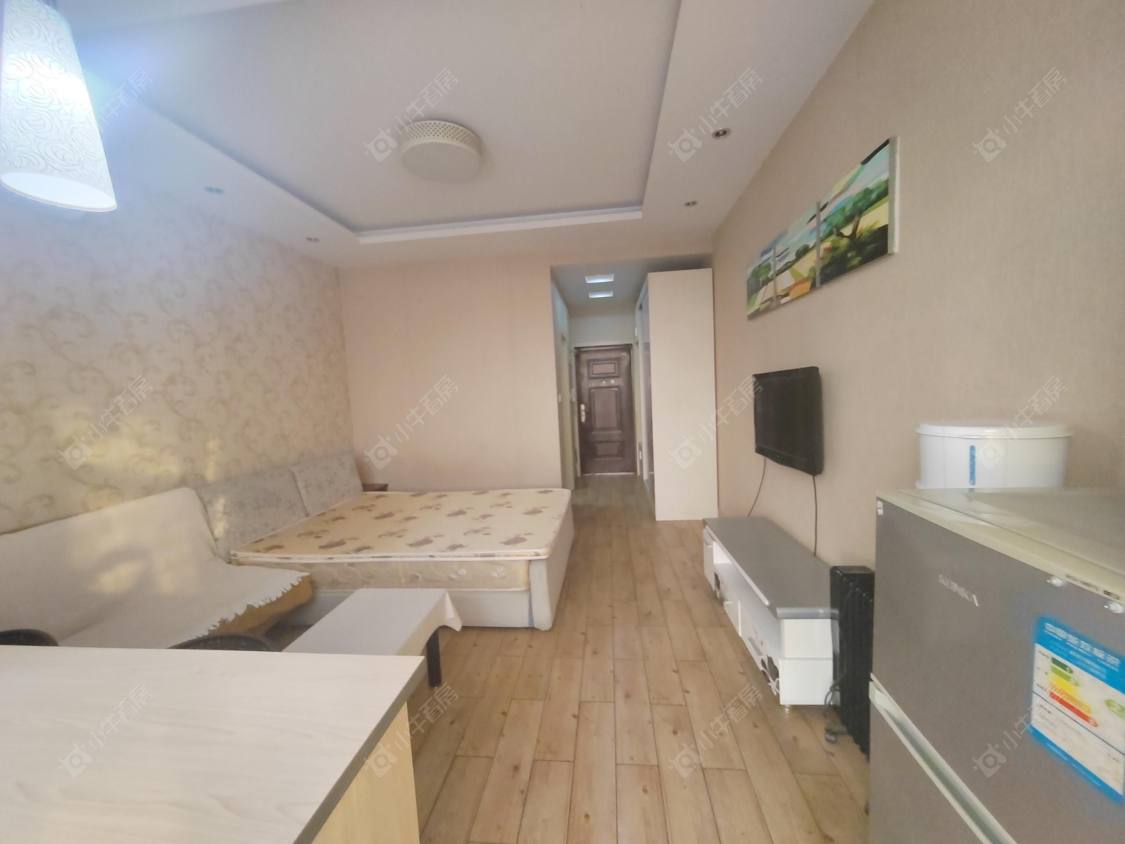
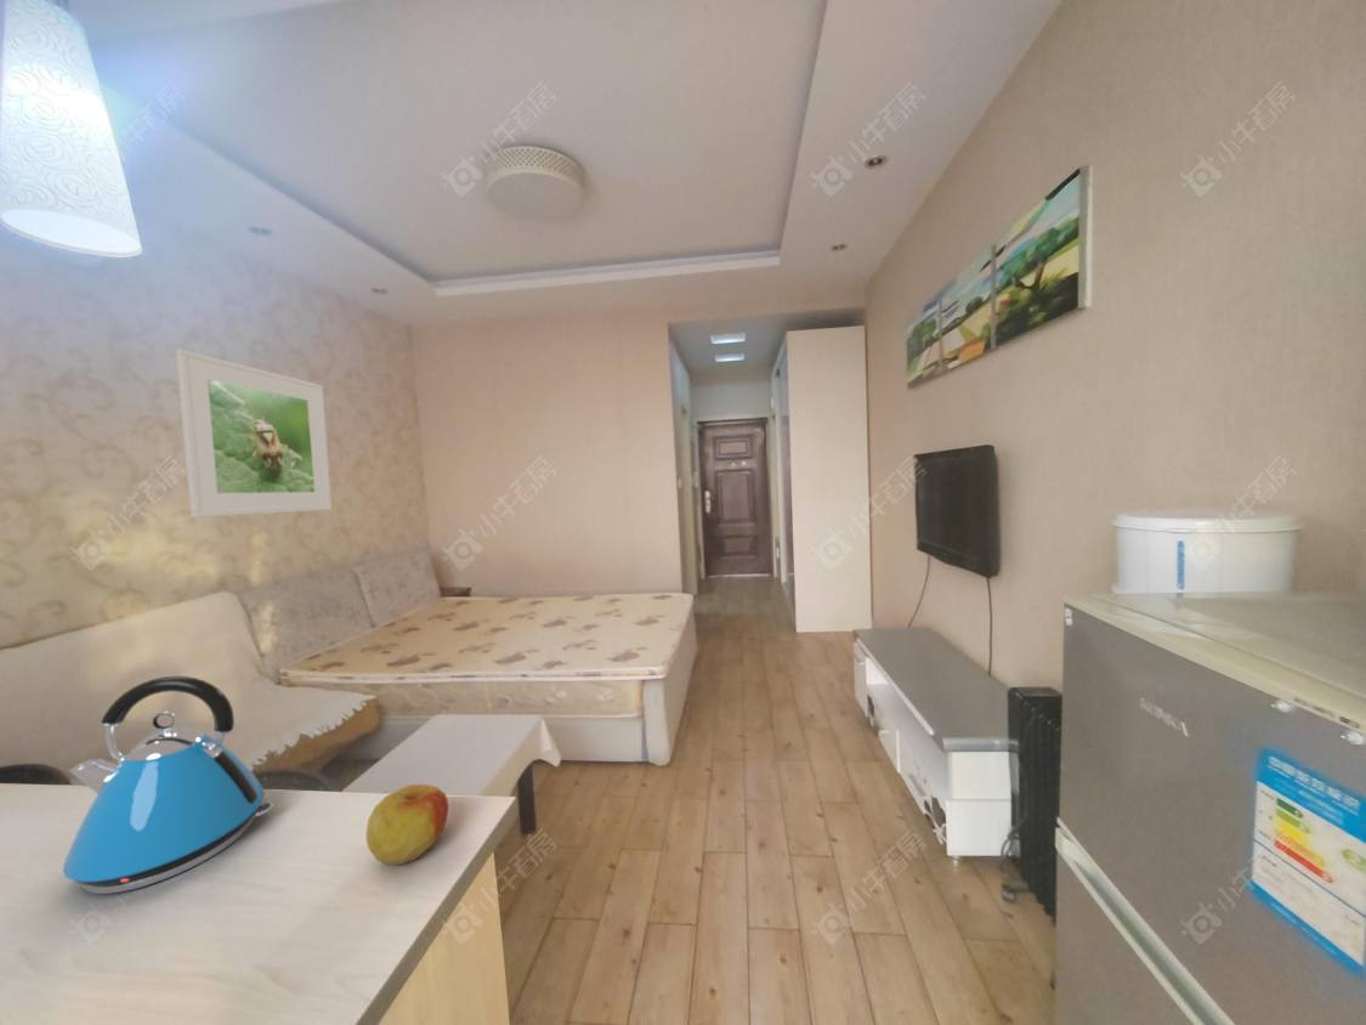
+ apple (408, 820)
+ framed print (266, 441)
+ kettle (175, 760)
